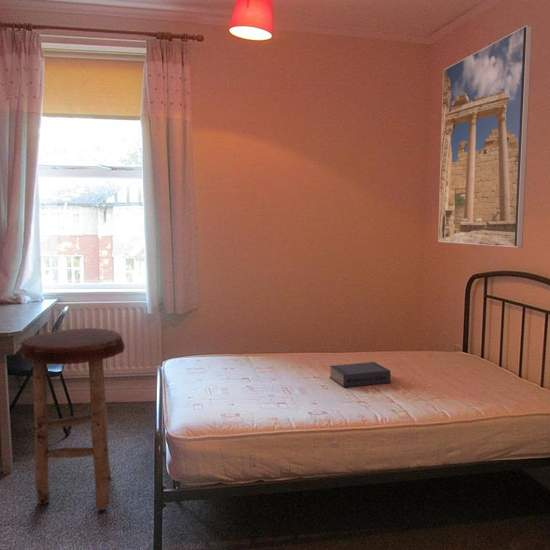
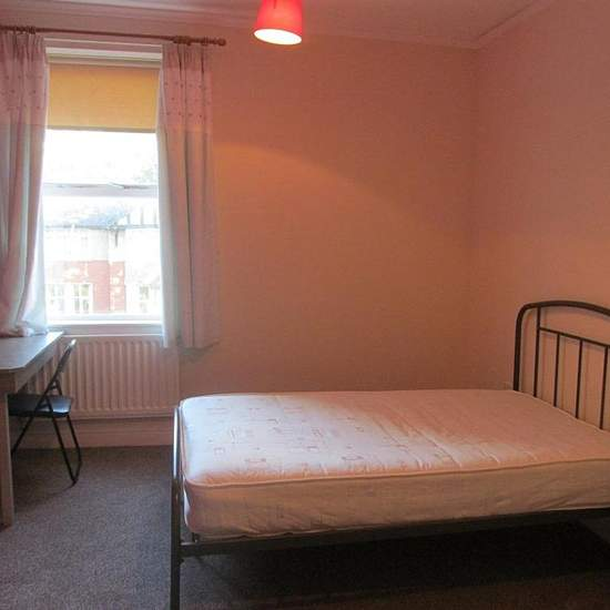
- stool (77, 417)
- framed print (478, 149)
- book (359, 374)
